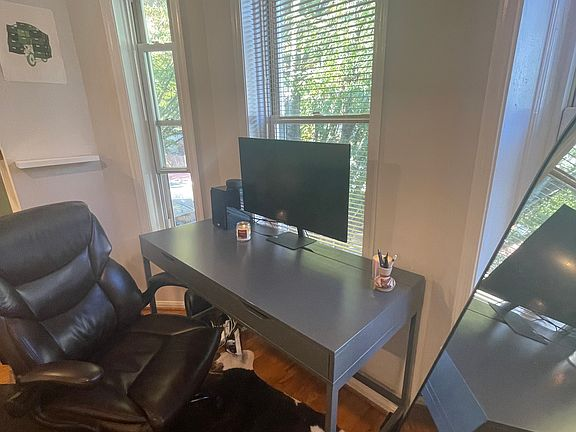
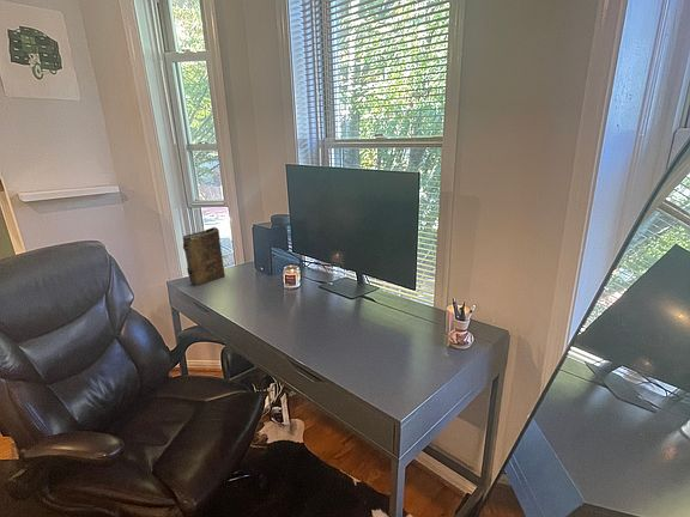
+ book (204, 255)
